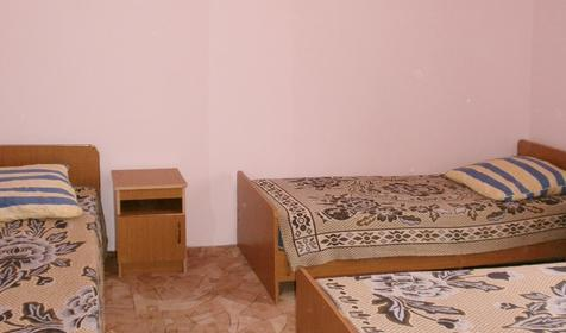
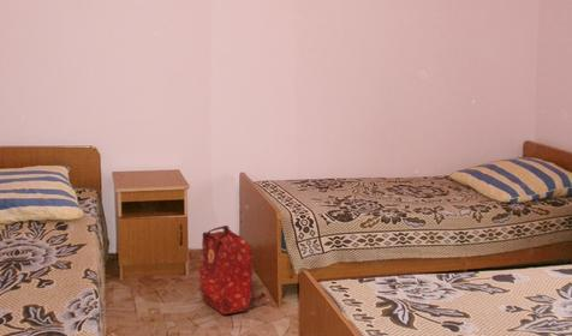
+ backpack (230, 265)
